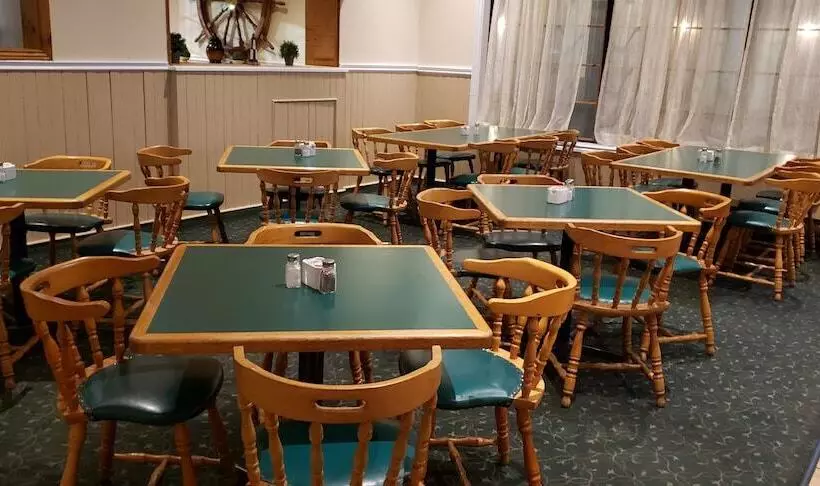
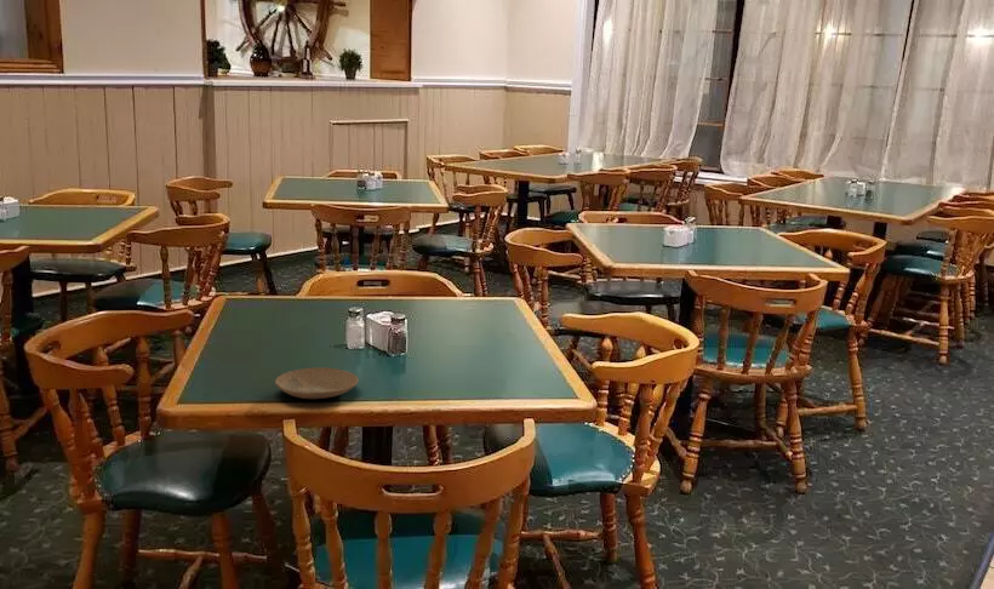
+ plate (316, 385)
